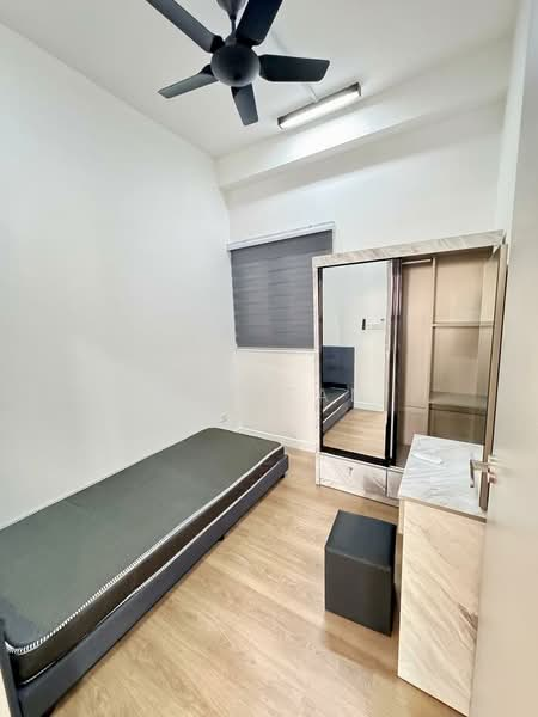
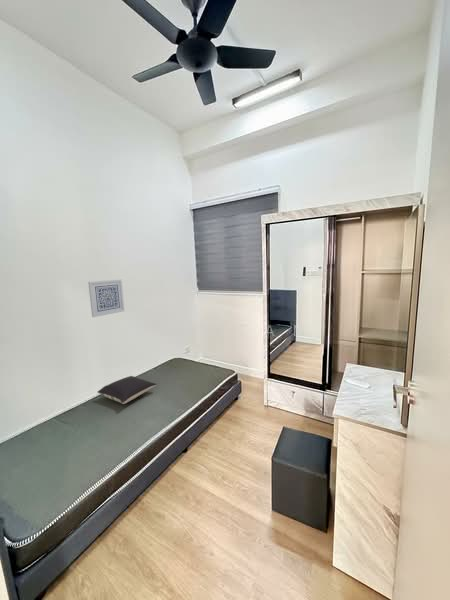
+ pillow (127, 388)
+ wall art (107, 297)
